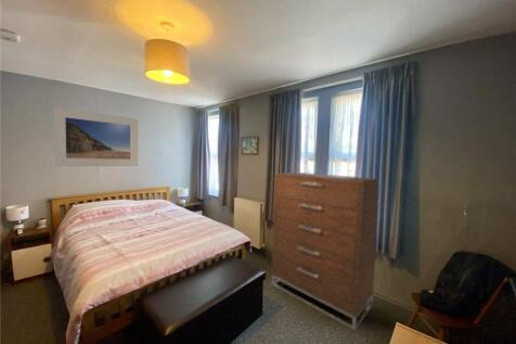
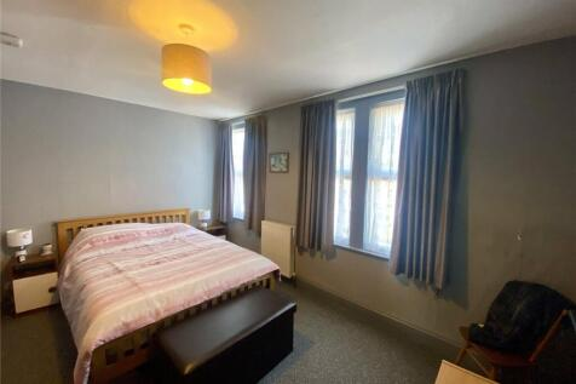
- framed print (100, 140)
- dresser (320, 235)
